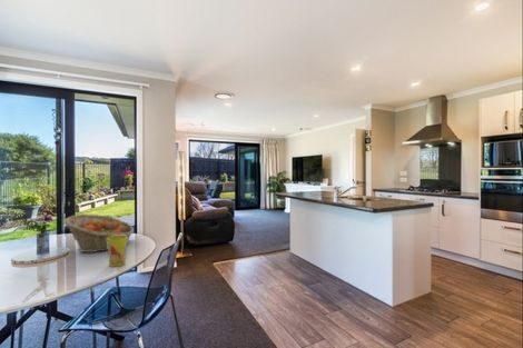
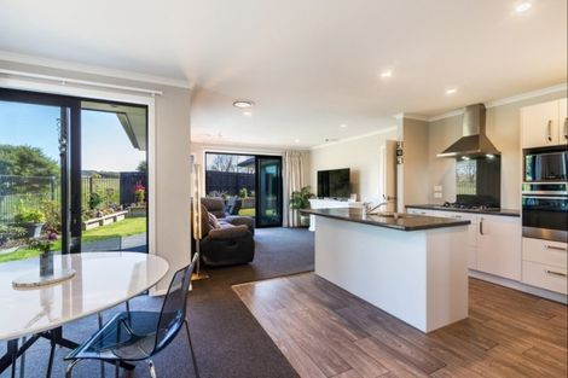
- fruit basket (101, 229)
- cup (117, 250)
